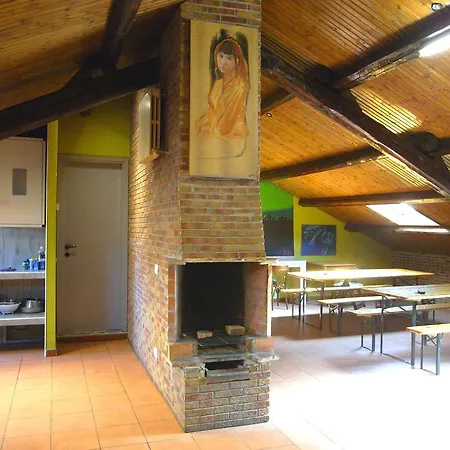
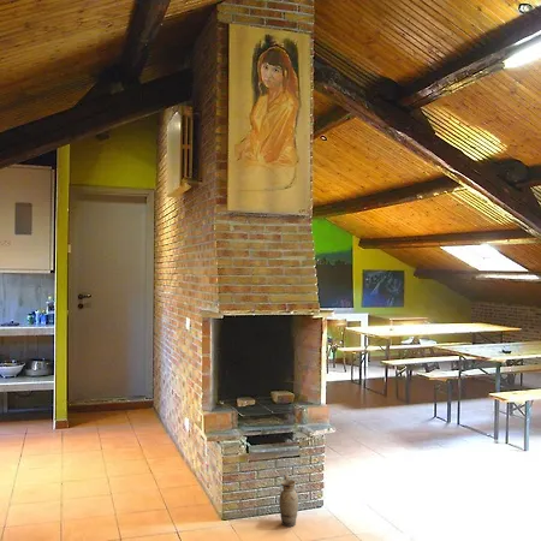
+ ceramic jug (287, 499)
